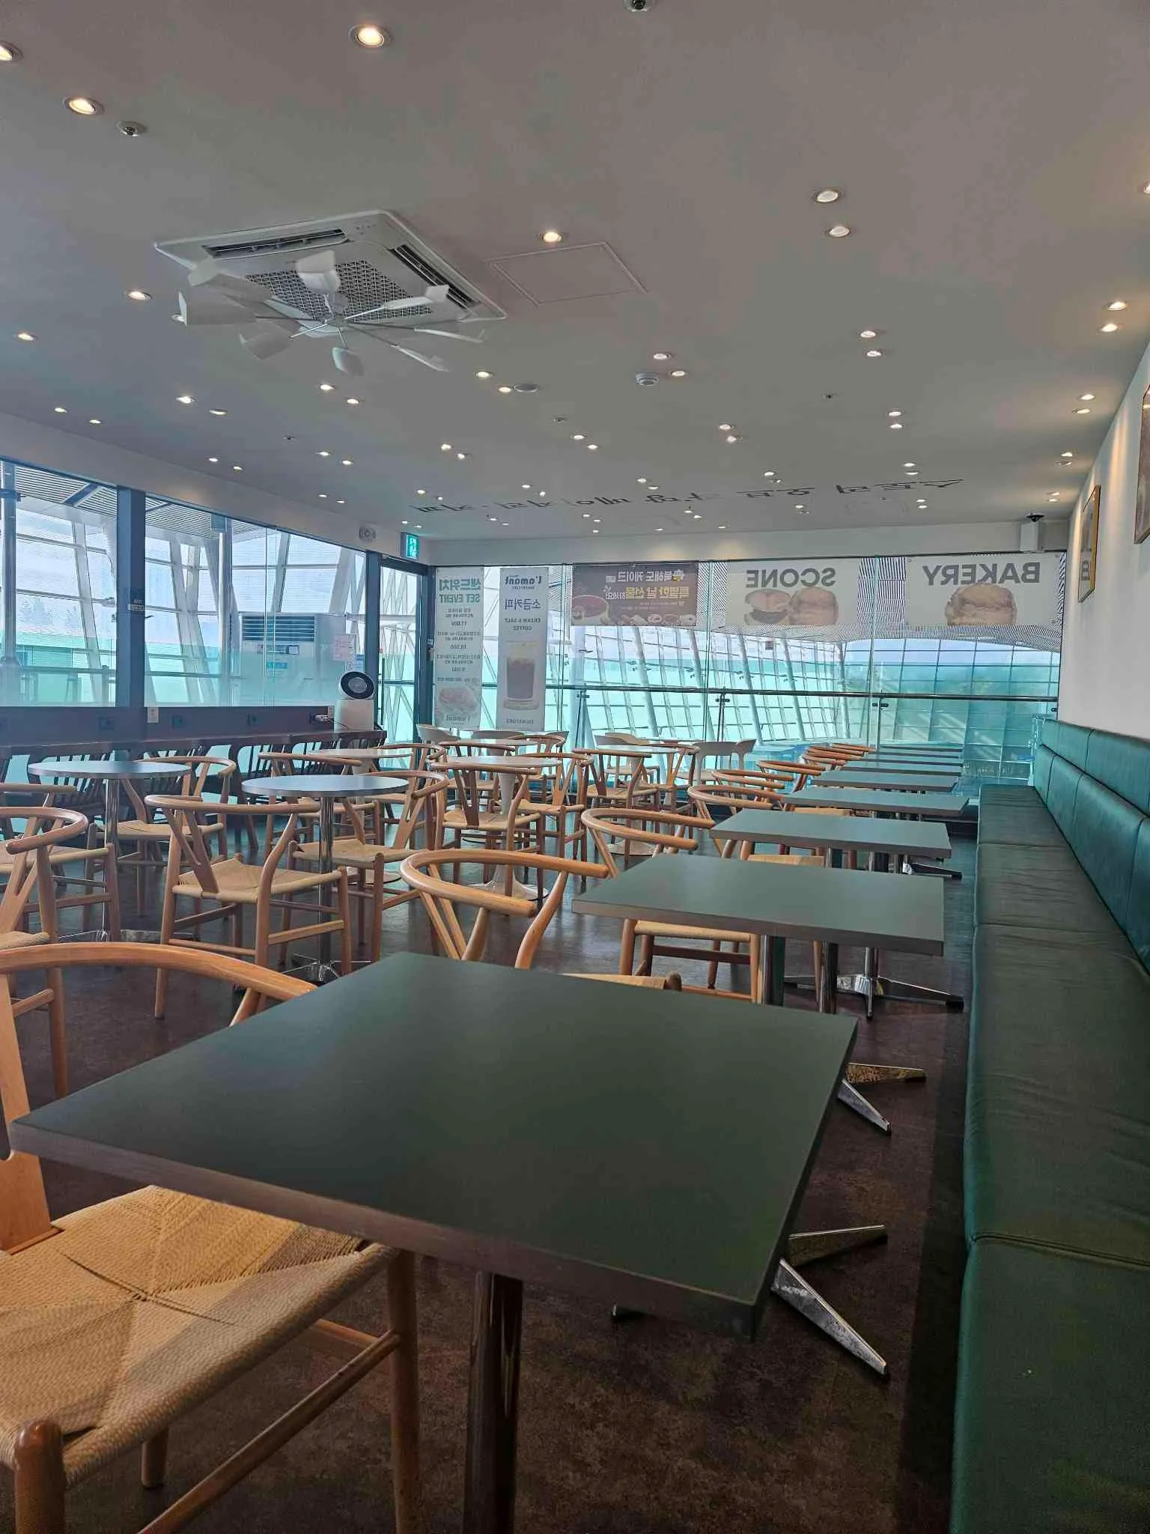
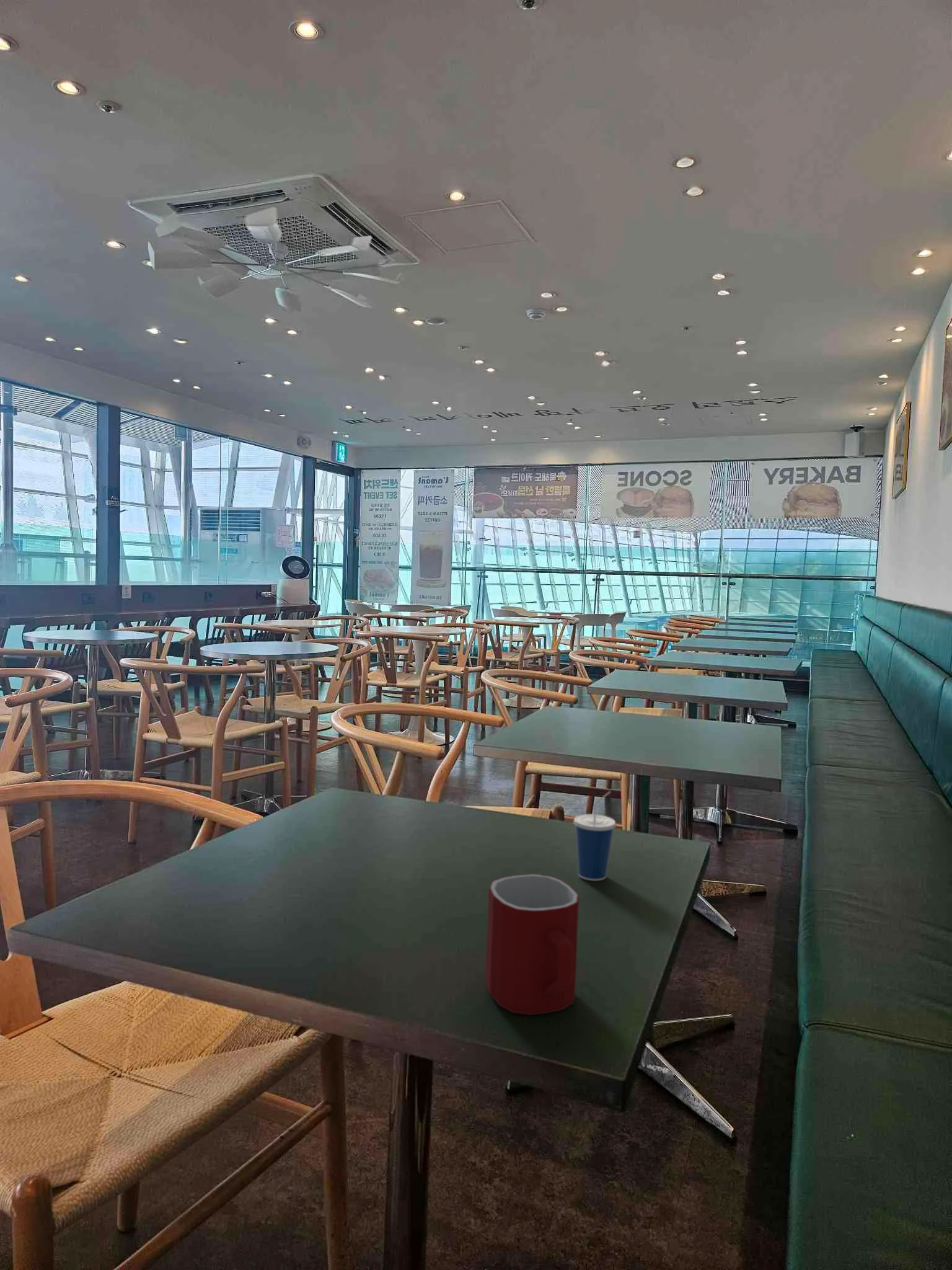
+ cup (594, 833)
+ mug (538, 949)
